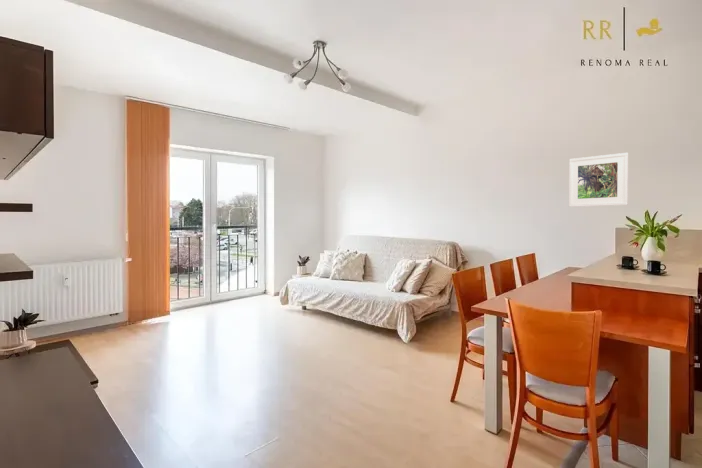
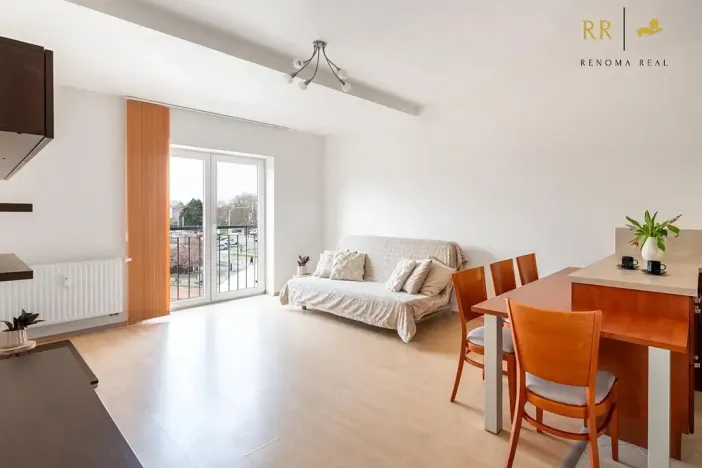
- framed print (597, 181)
